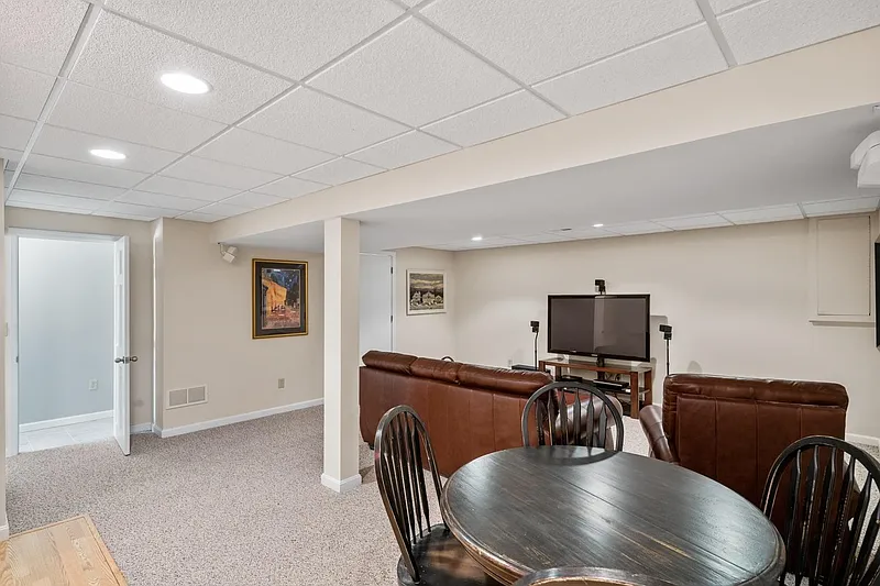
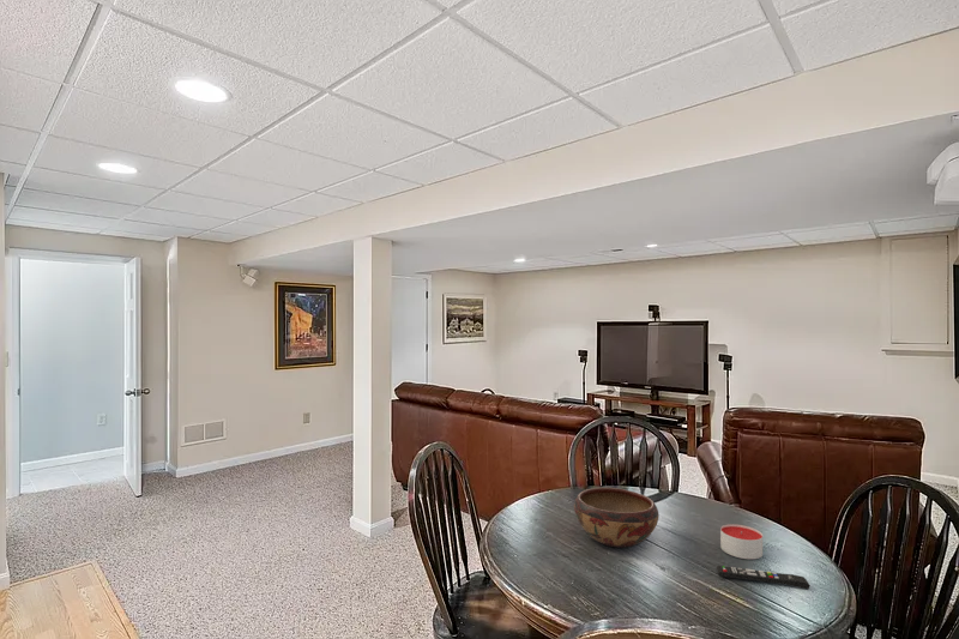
+ candle (741, 539)
+ decorative bowl (615, 518)
+ remote control (761, 577)
